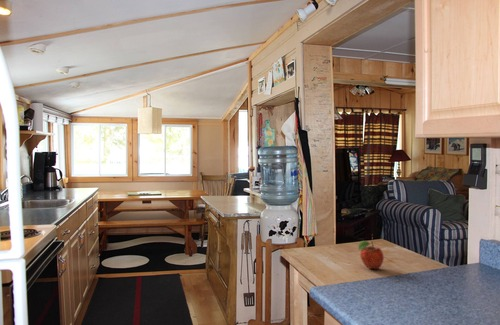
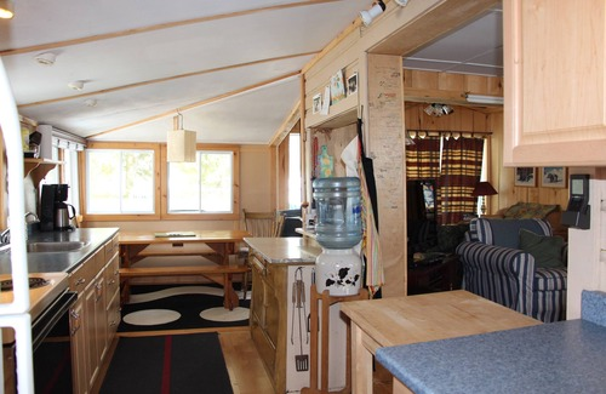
- fruit (370, 254)
